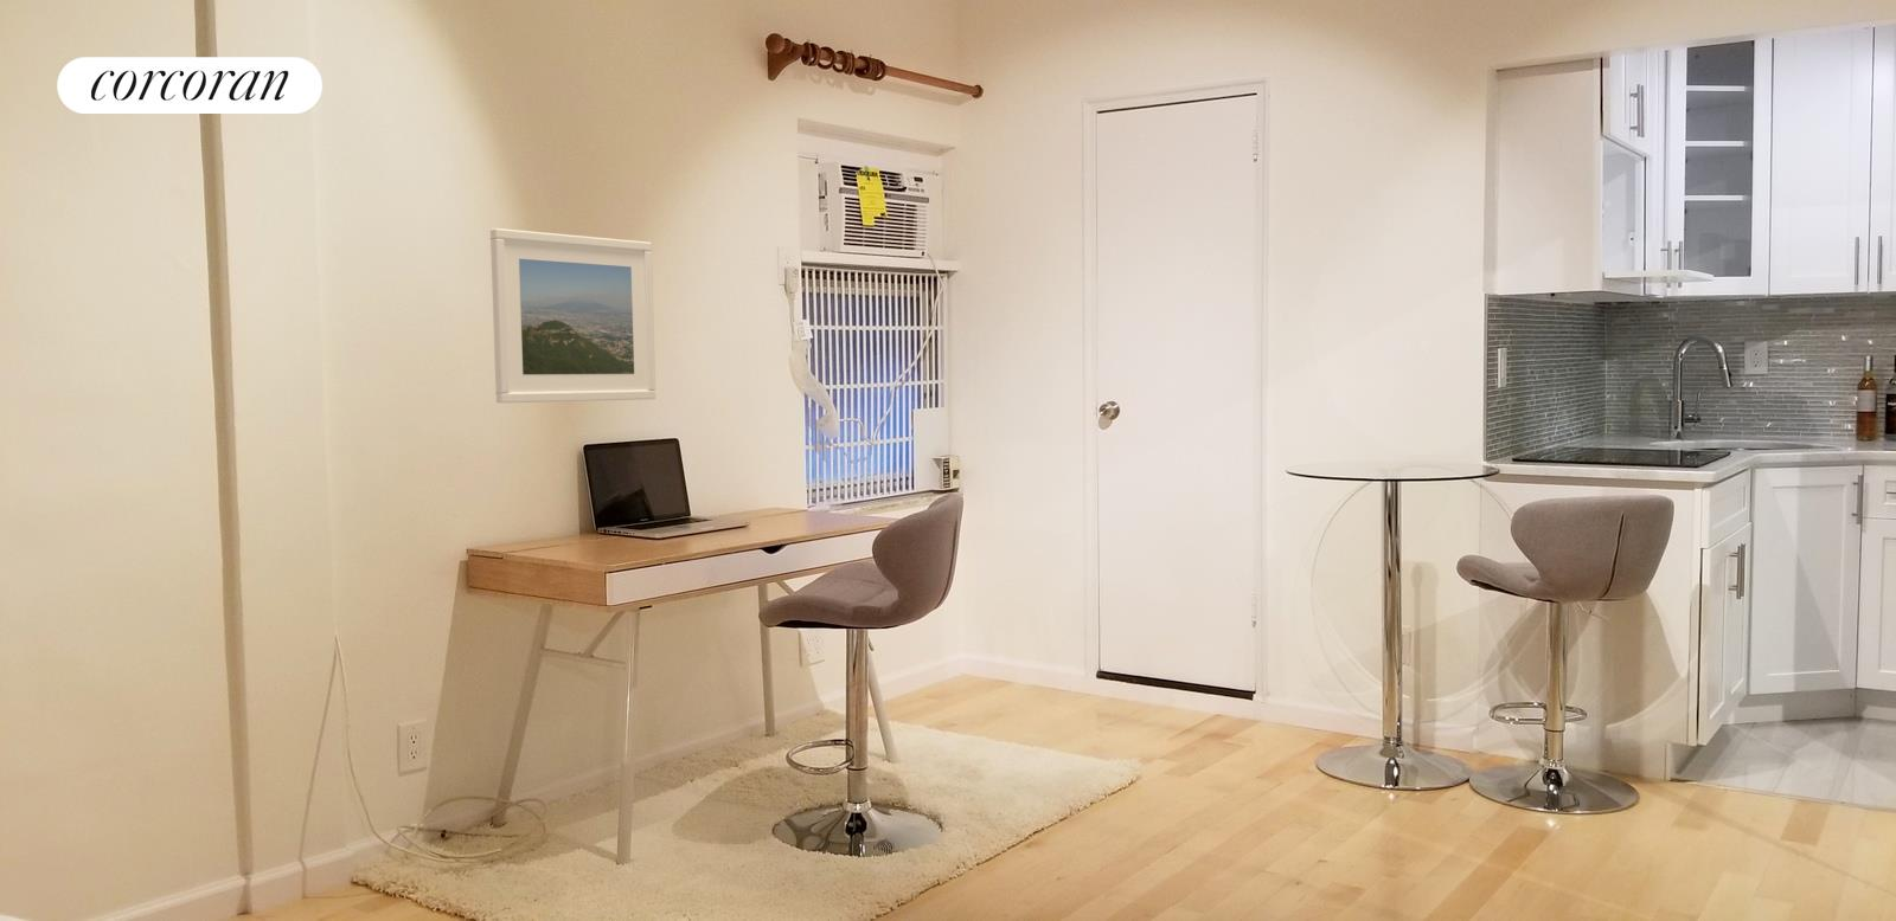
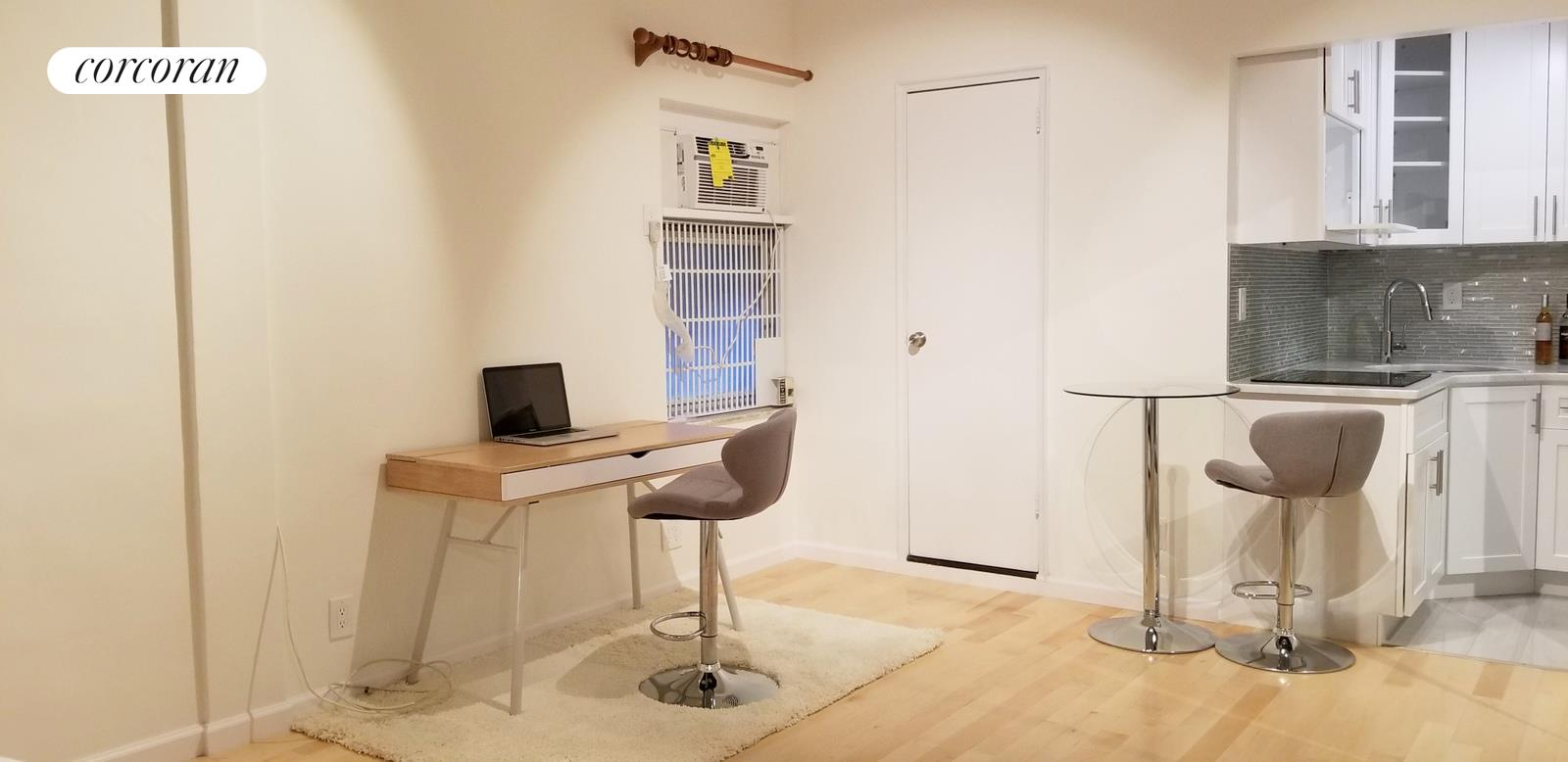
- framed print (577, 318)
